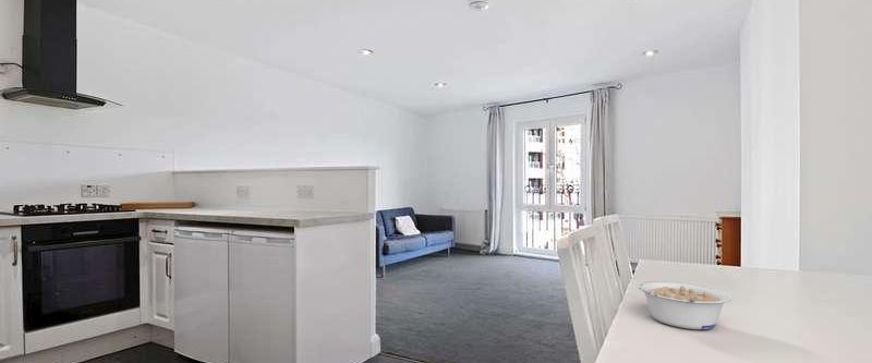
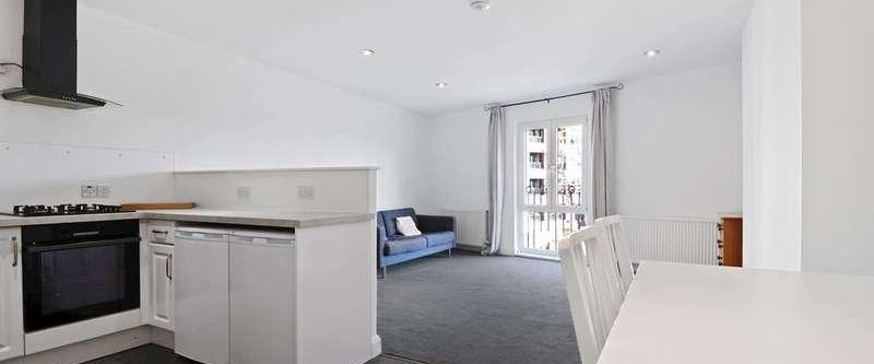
- legume (685, 303)
